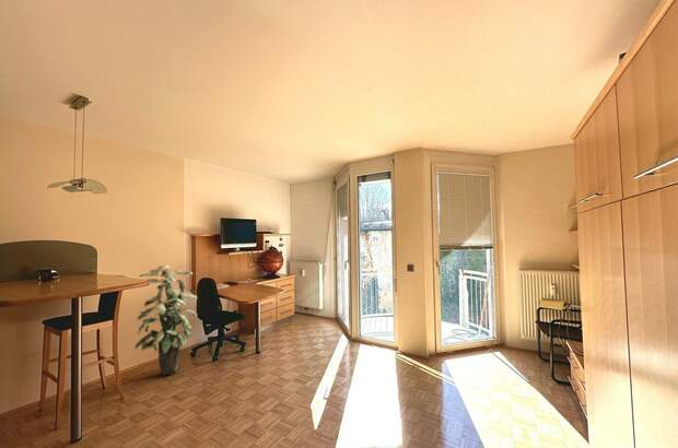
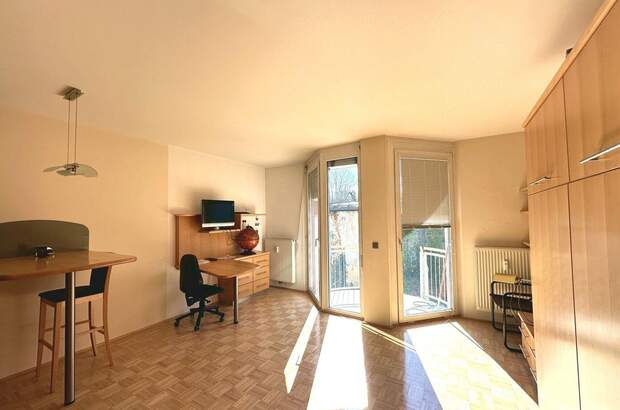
- indoor plant (165, 317)
